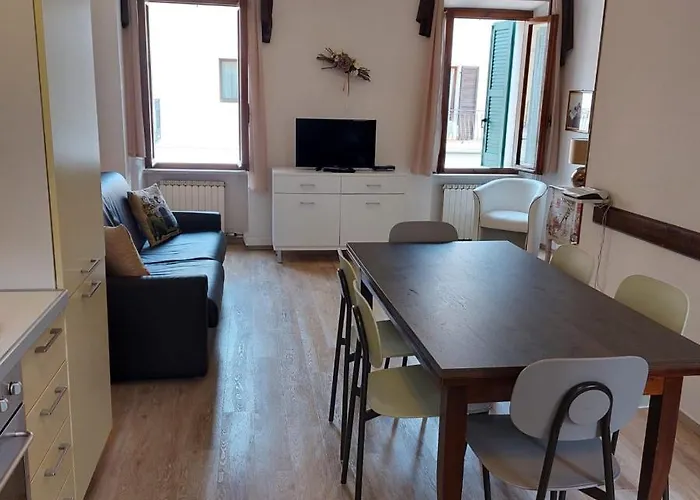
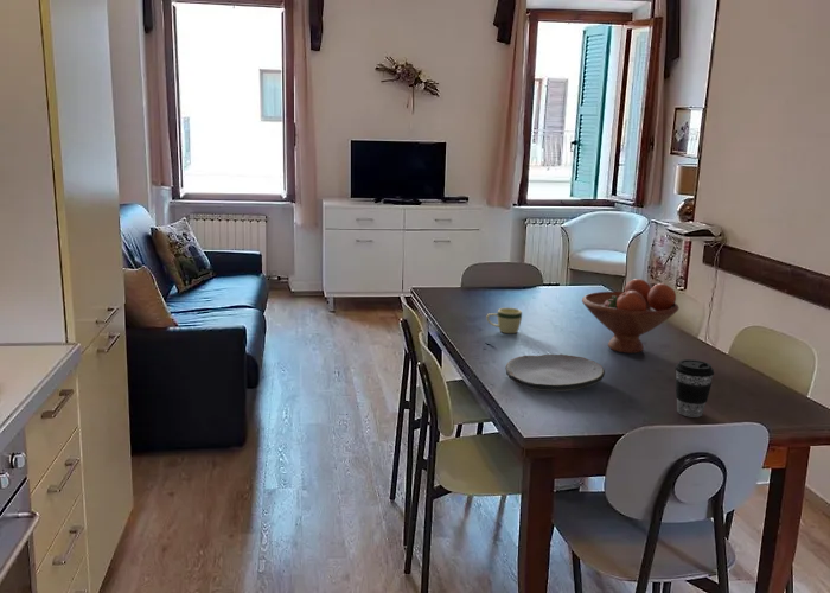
+ mug (504, 320)
+ plate (554, 372)
+ fruit bowl (628, 315)
+ coffee cup (691, 388)
